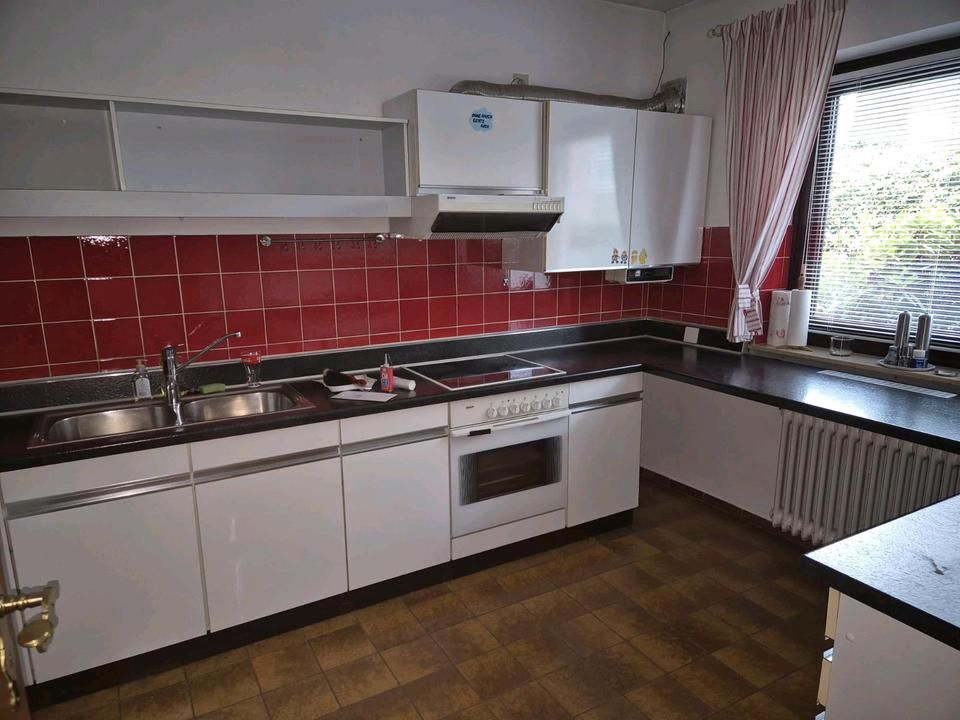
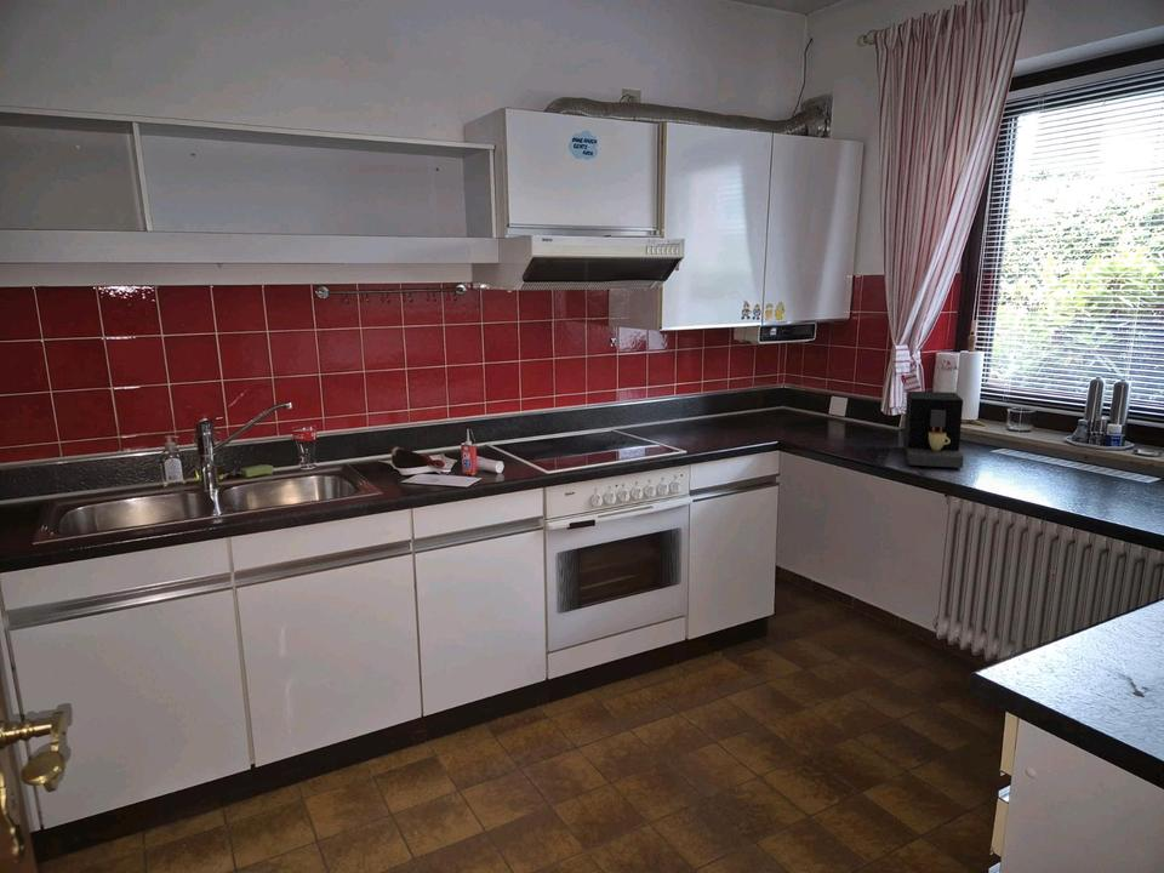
+ coffee maker (932, 427)
